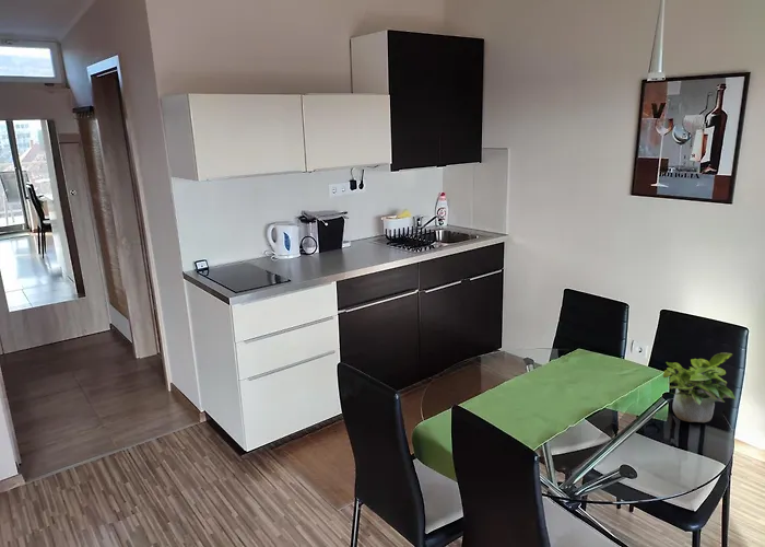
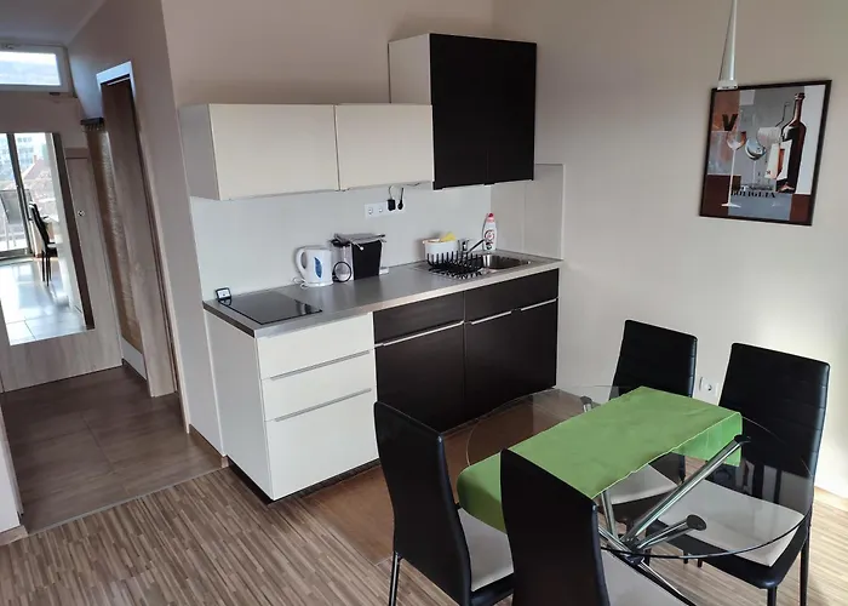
- potted plant (697, 389)
